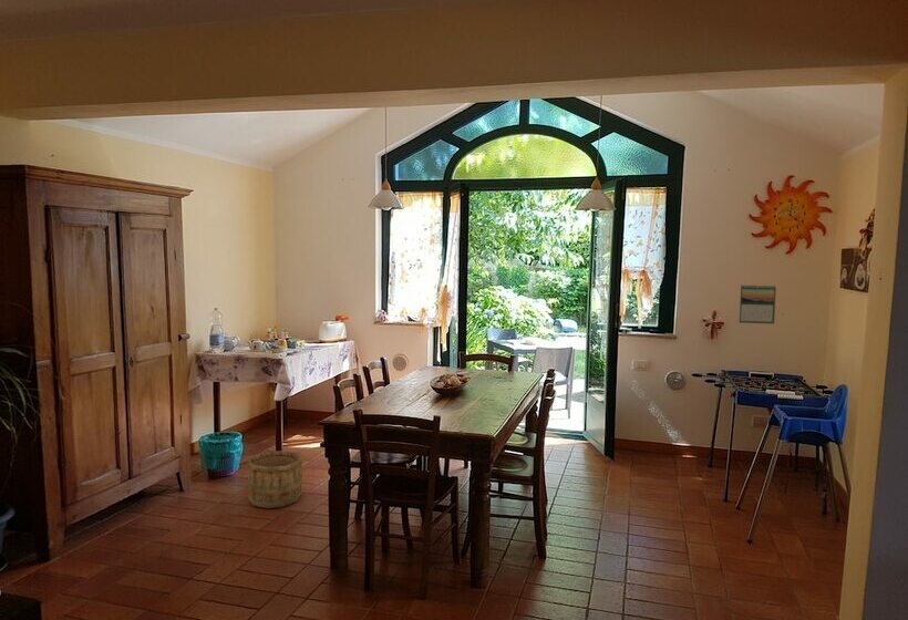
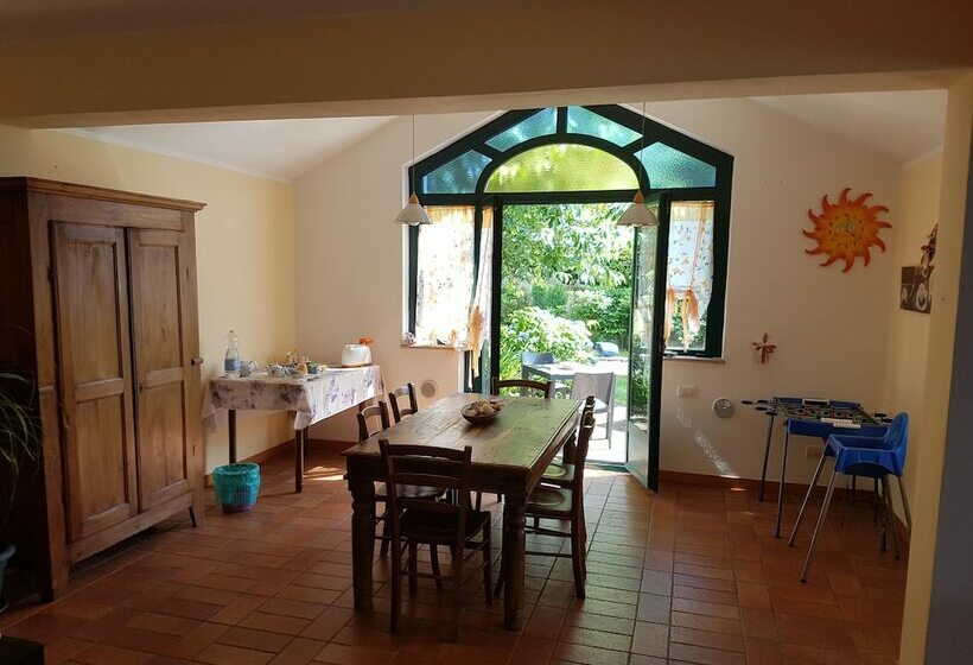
- wooden bucket (275, 478)
- calendar (756, 303)
